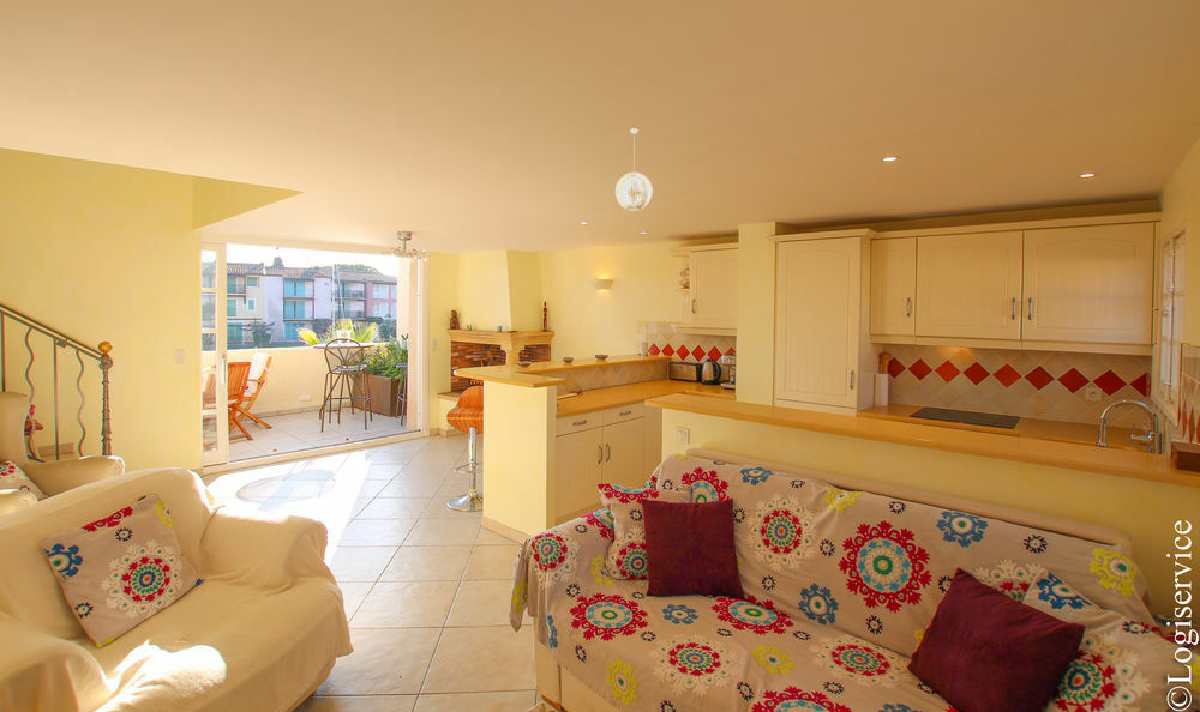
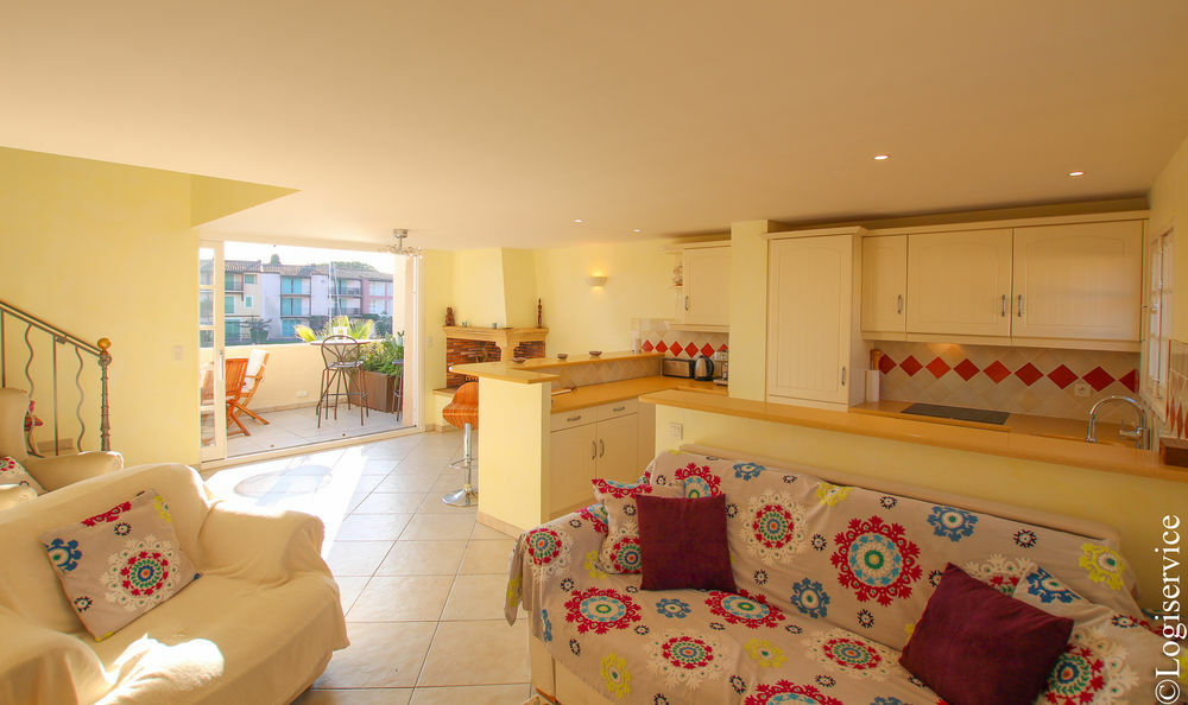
- pendant light (634, 169)
